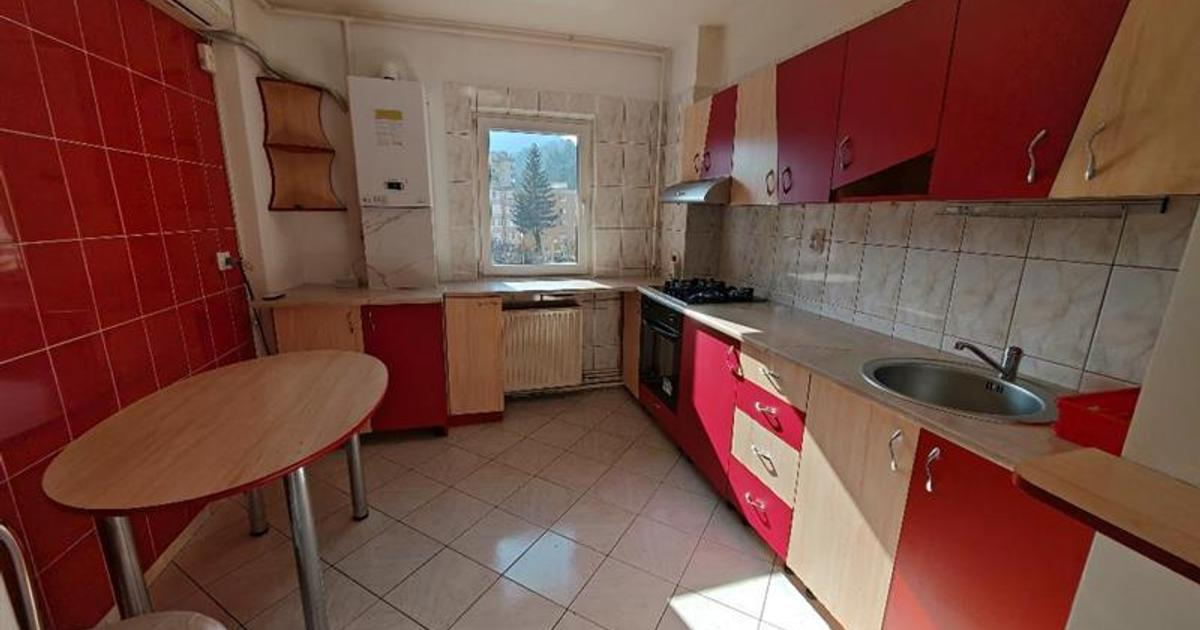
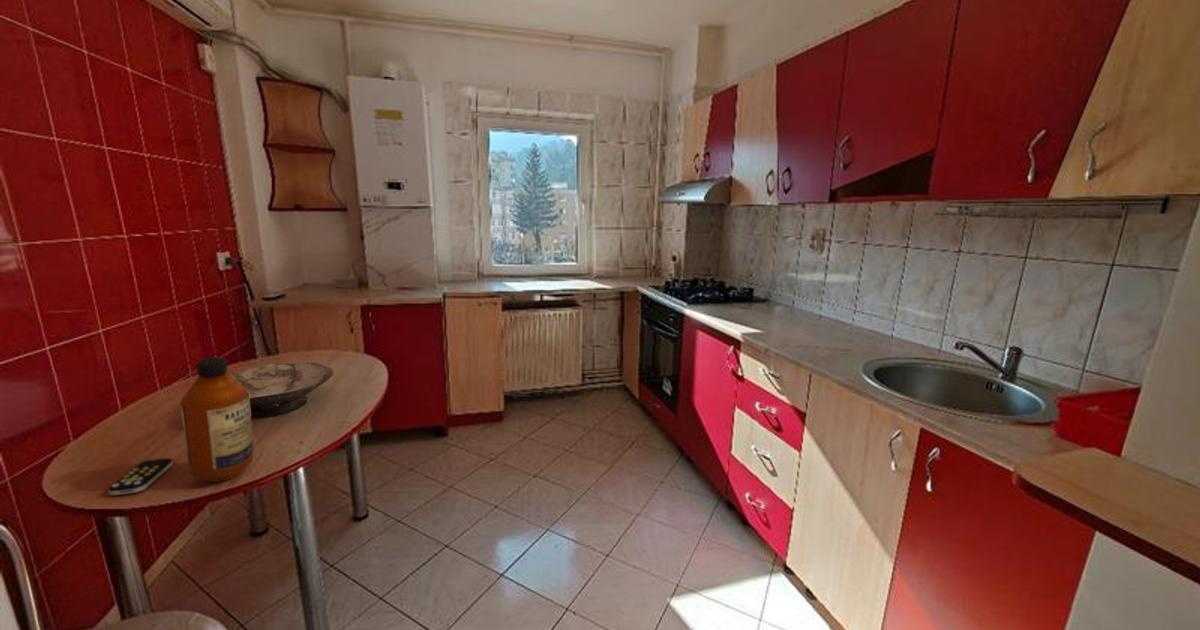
+ bowl (272, 392)
+ bottle (217, 418)
+ remote control (142, 475)
